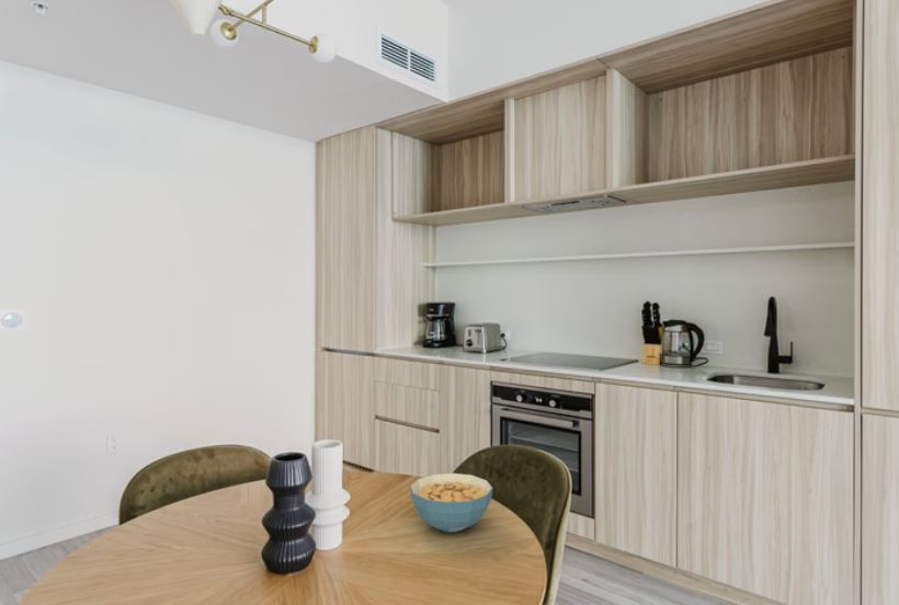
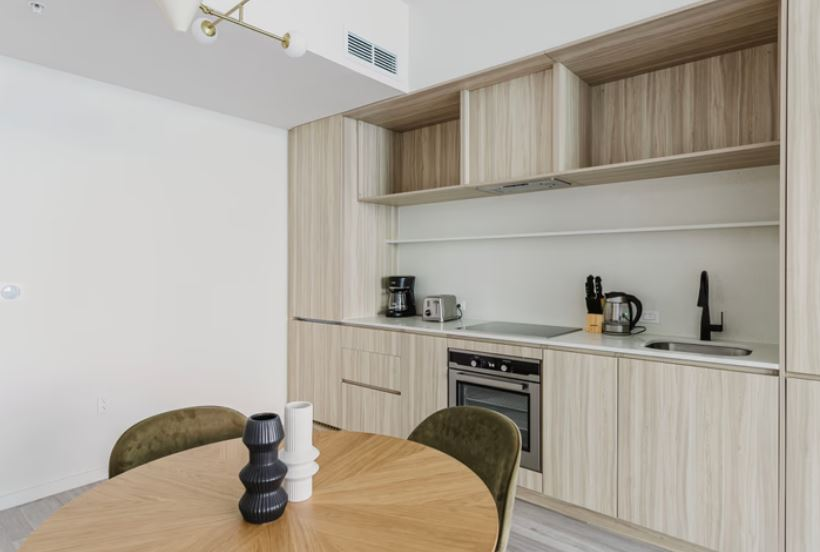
- cereal bowl (451, 506)
